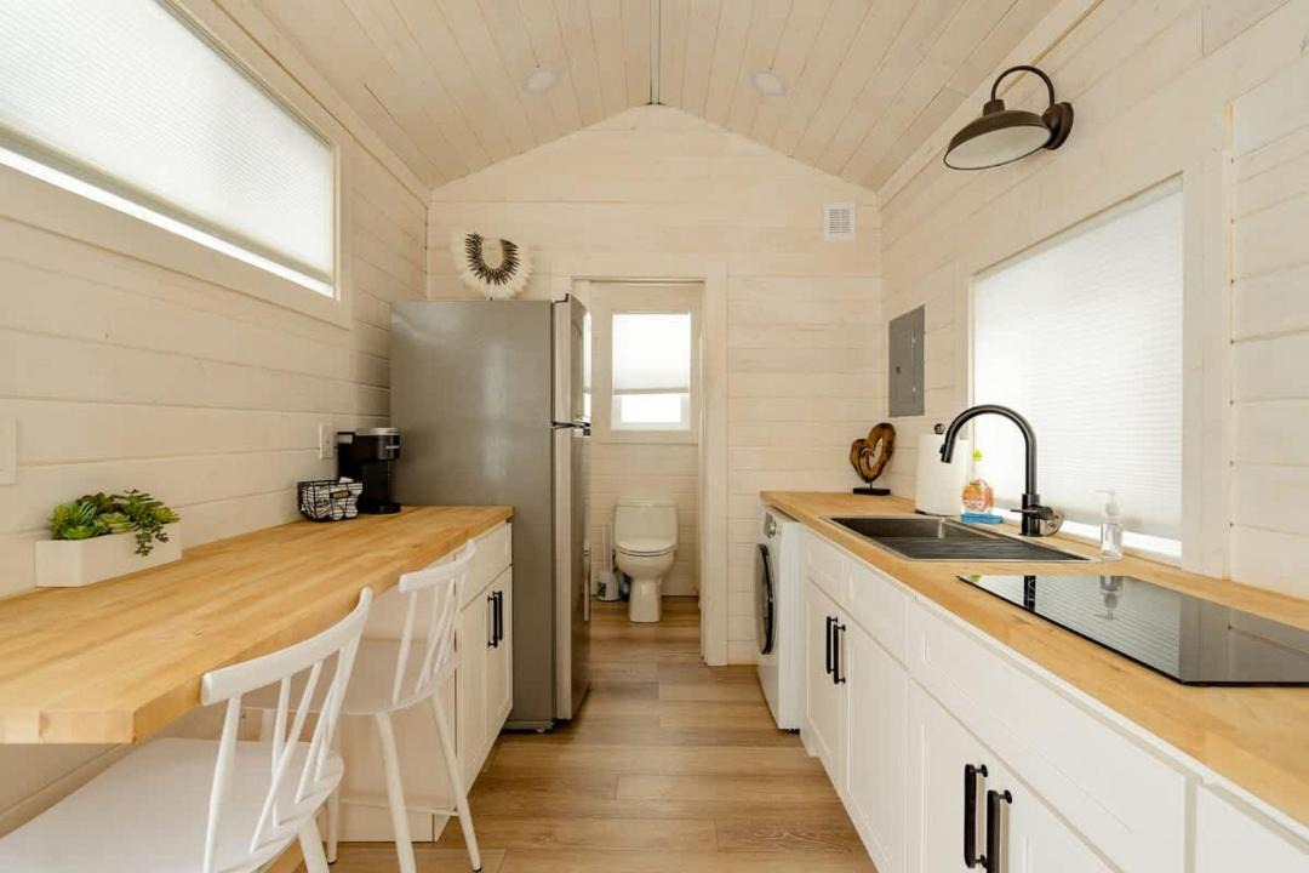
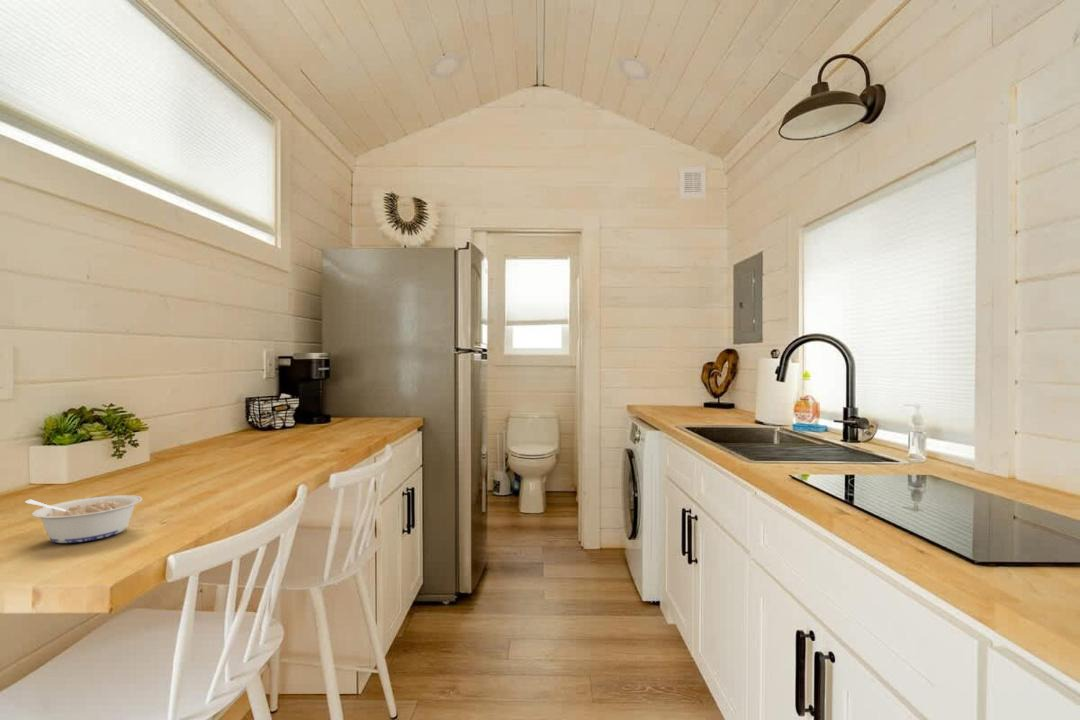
+ legume (85, 517)
